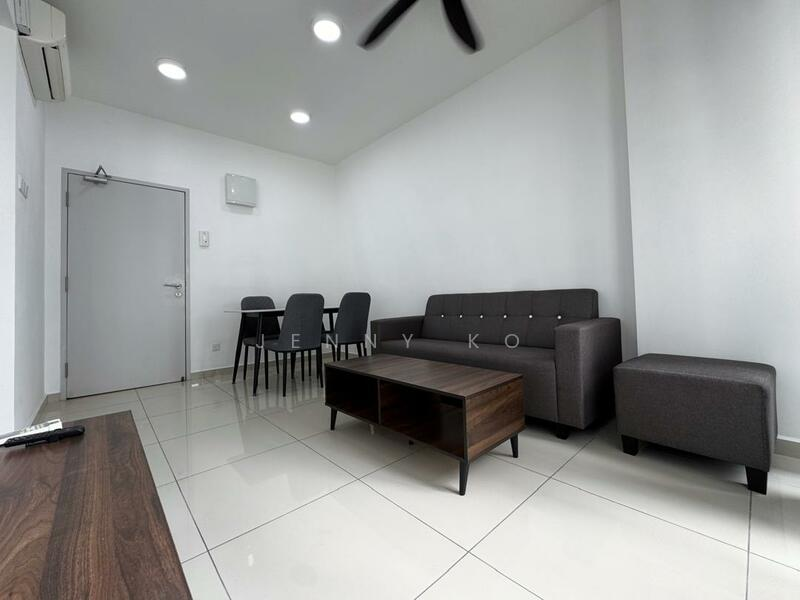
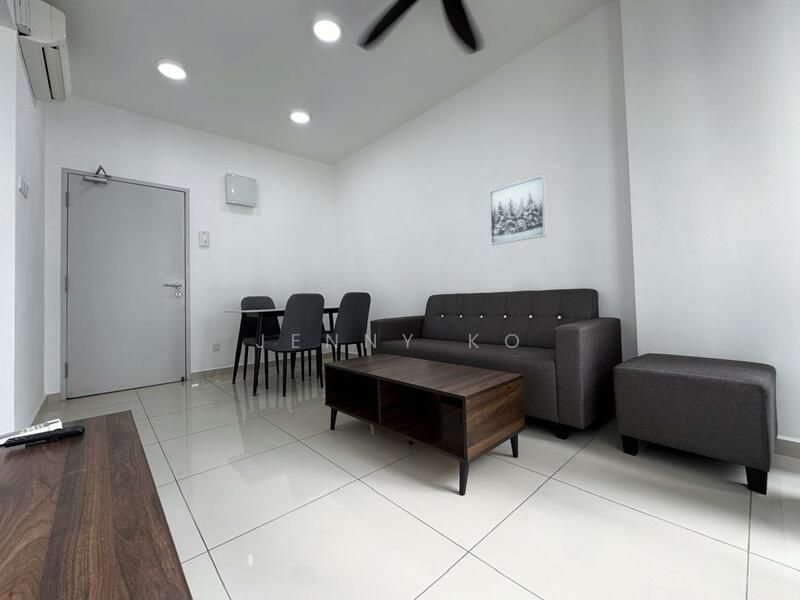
+ wall art (516, 212)
